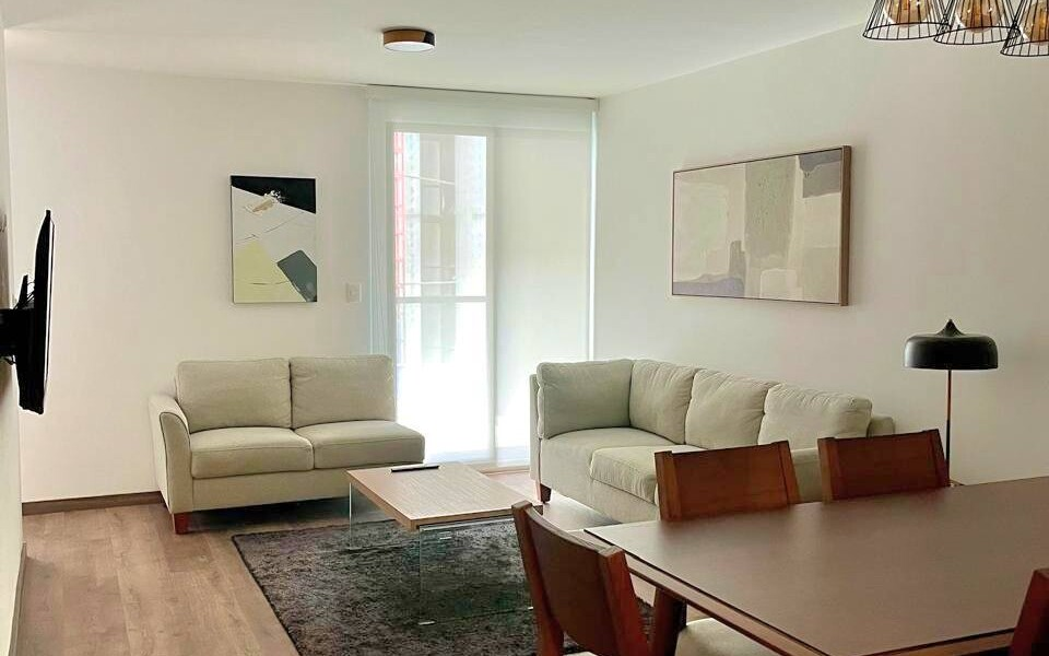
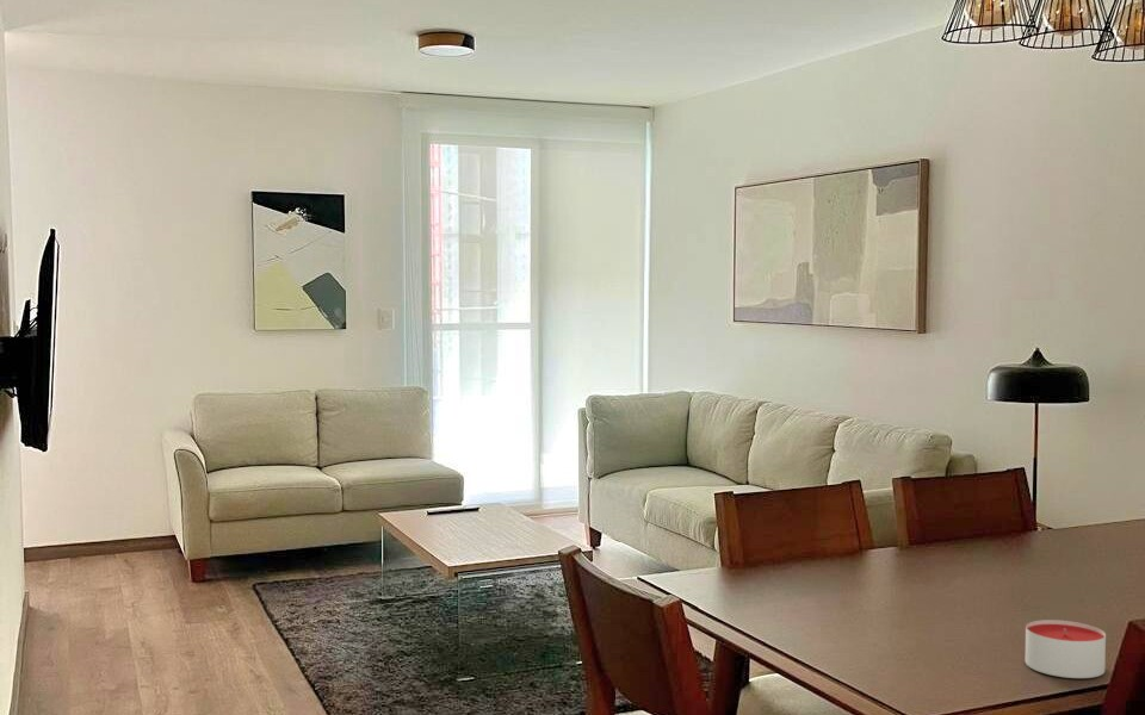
+ candle (1064, 647)
